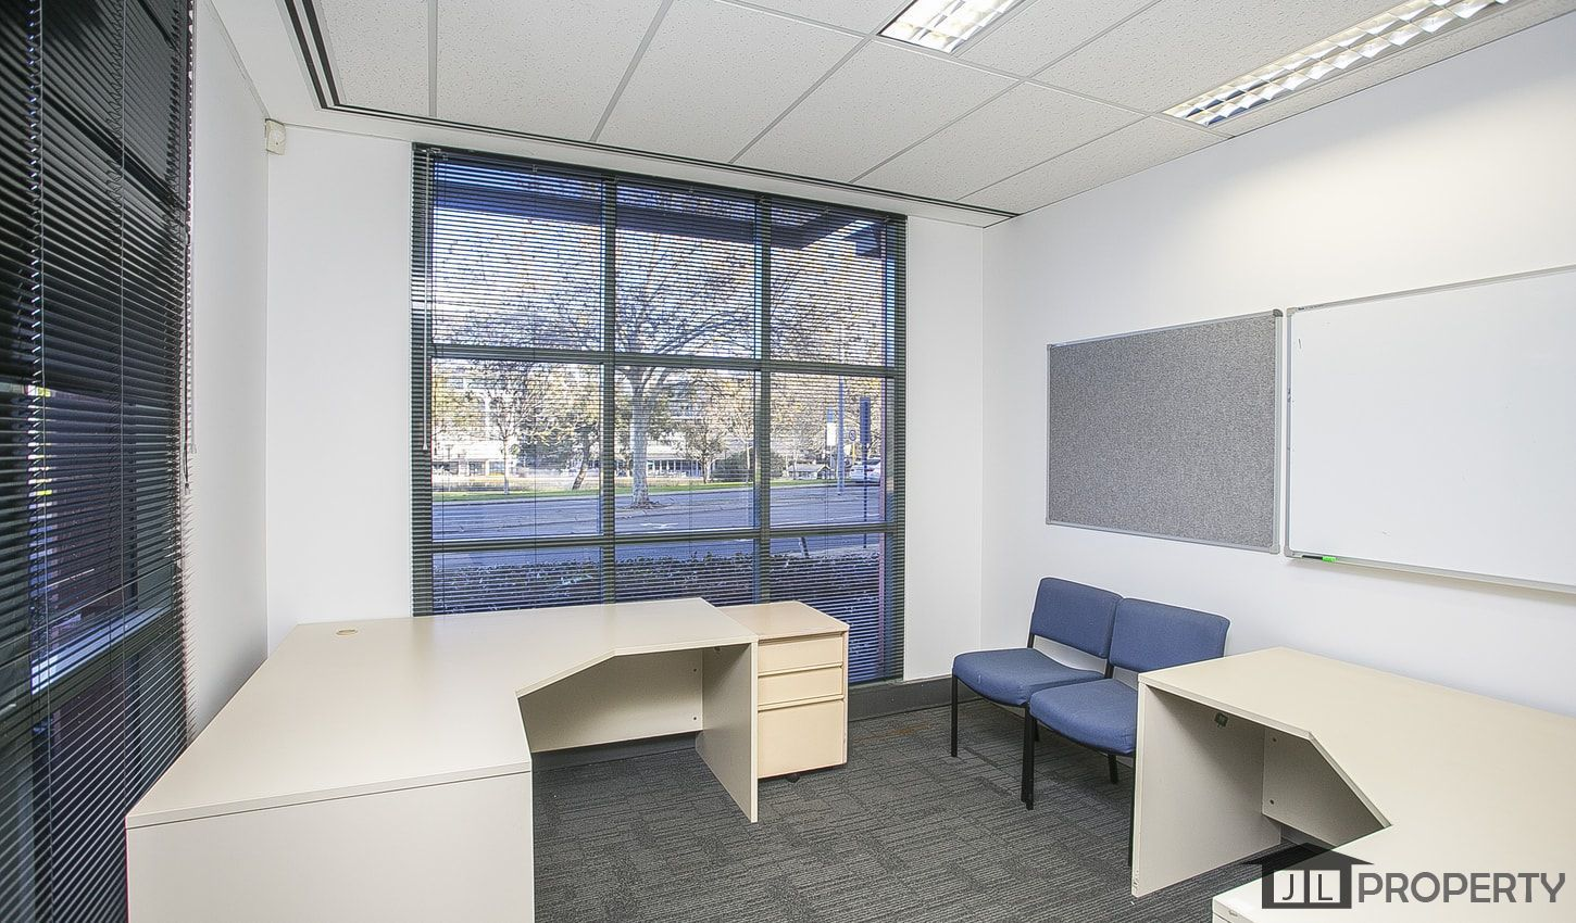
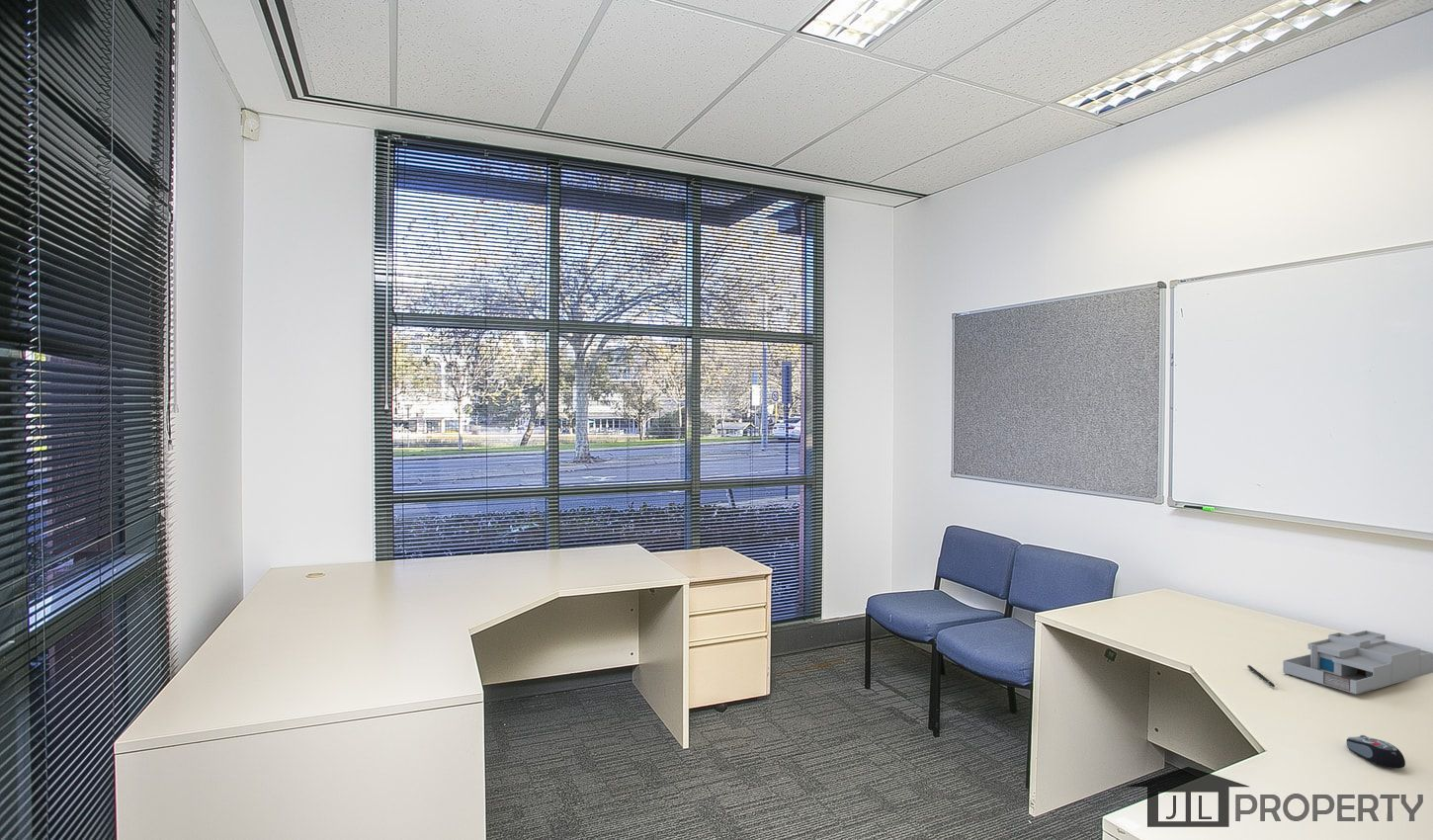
+ desk organizer (1365, 655)
+ pen (1261, 676)
+ computer mouse (1375, 747)
